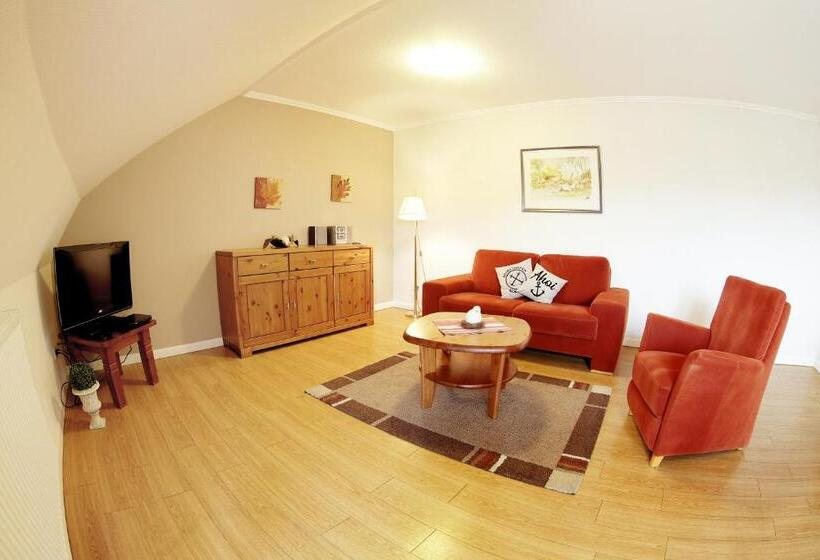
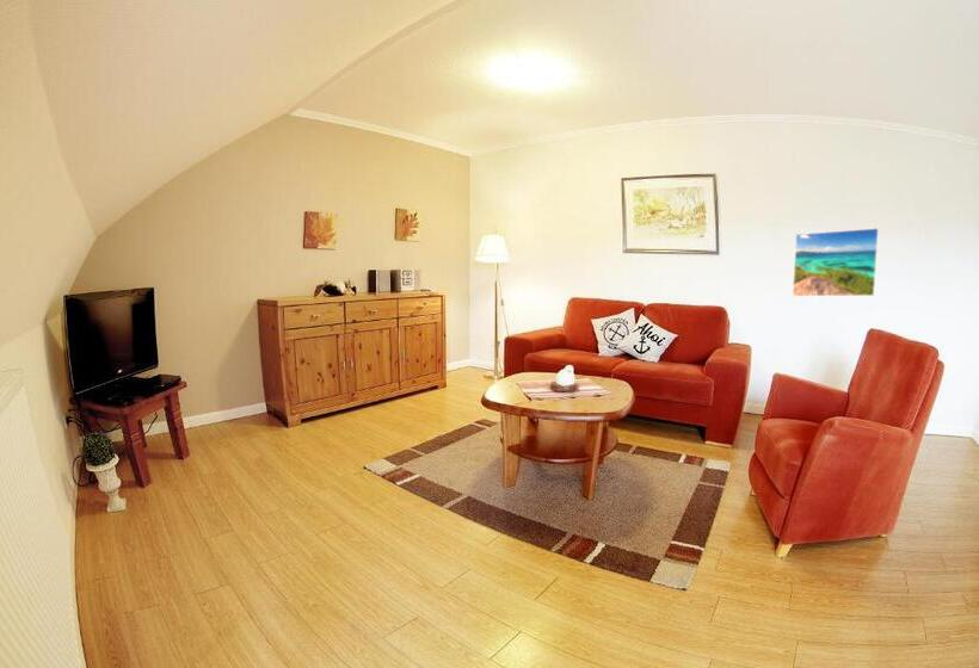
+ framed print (833, 264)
